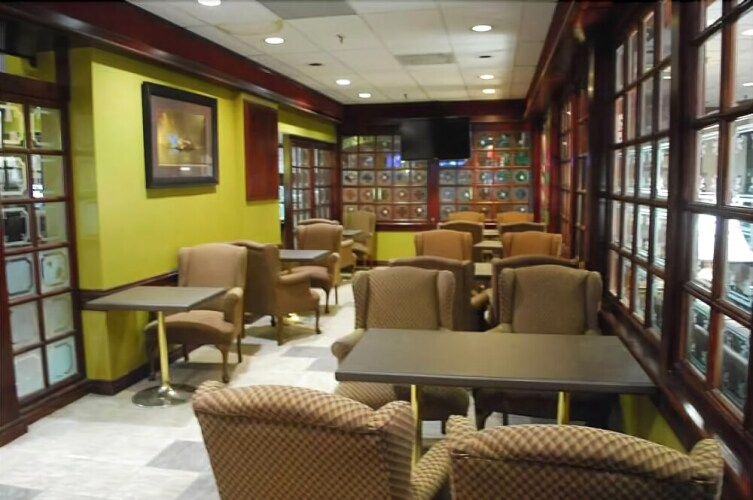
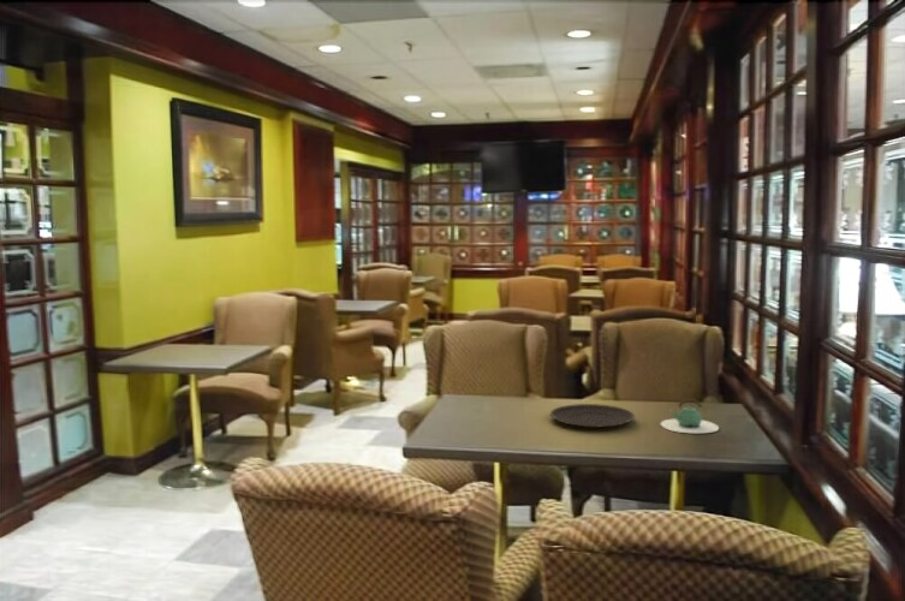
+ plate (591, 416)
+ teapot (689, 412)
